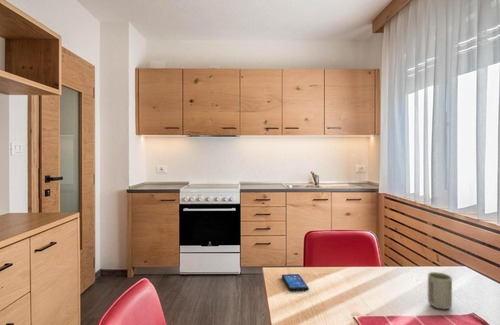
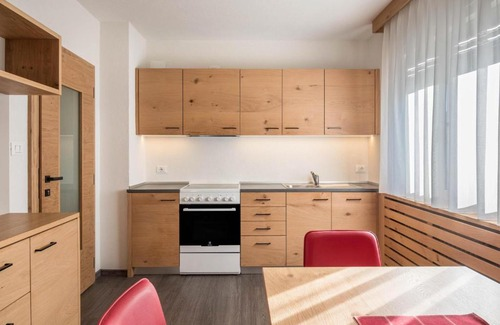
- smartphone (294, 281)
- cup (439, 290)
